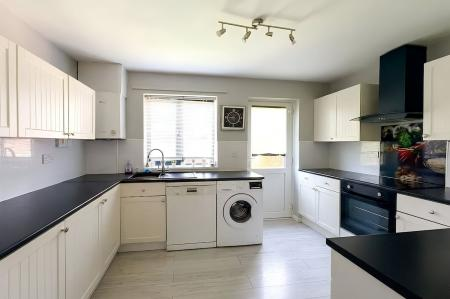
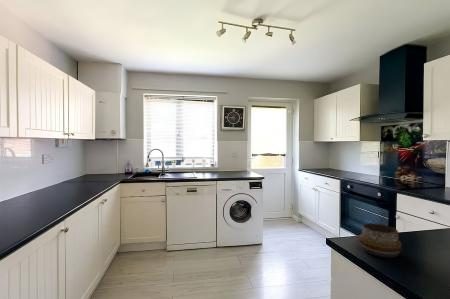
+ decorative bowl (379, 239)
